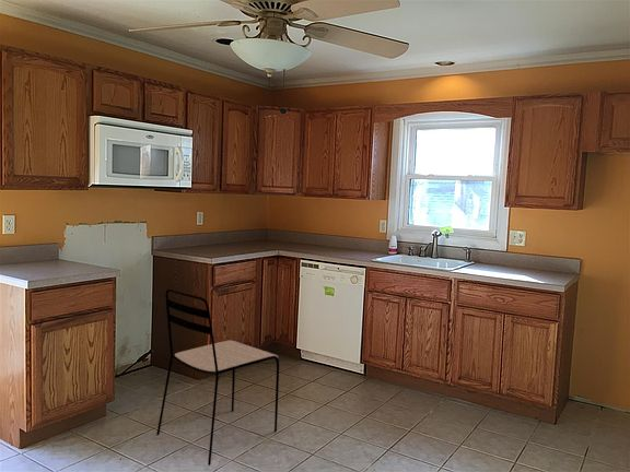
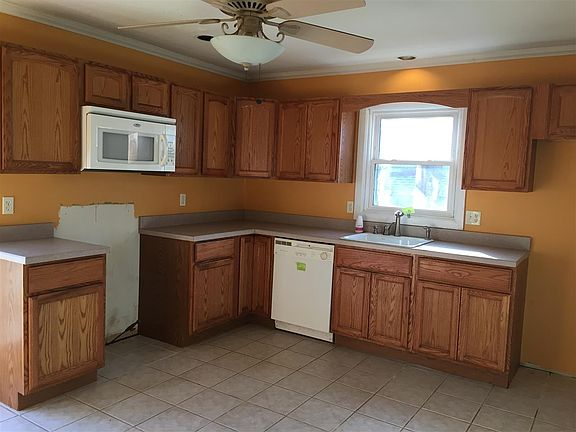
- dining chair (221, 362)
